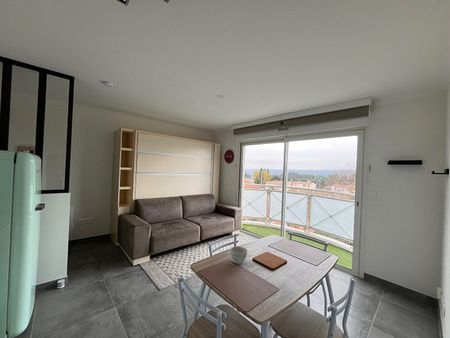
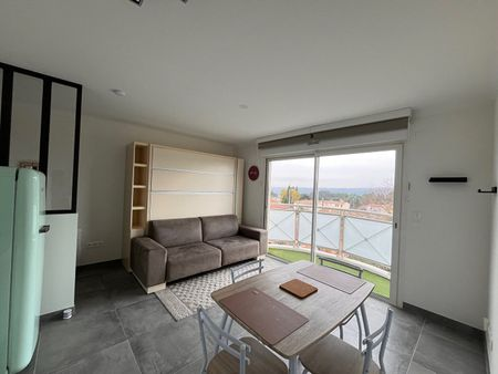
- bowl (238, 255)
